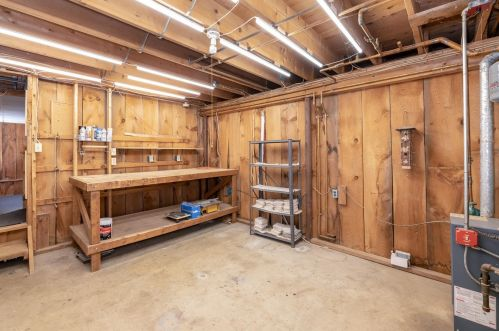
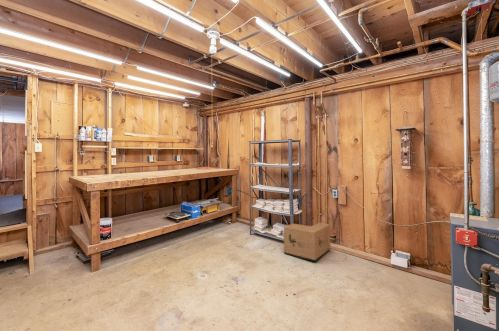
+ cardboard box (307, 238)
